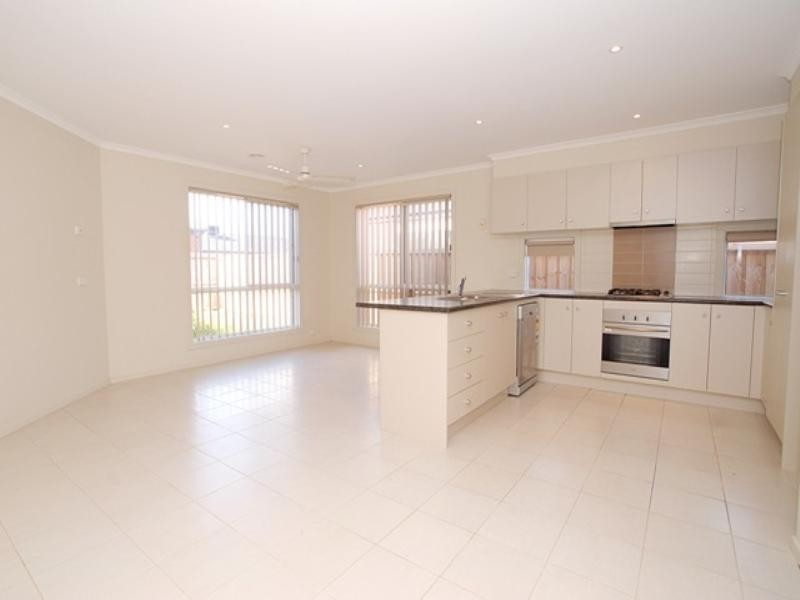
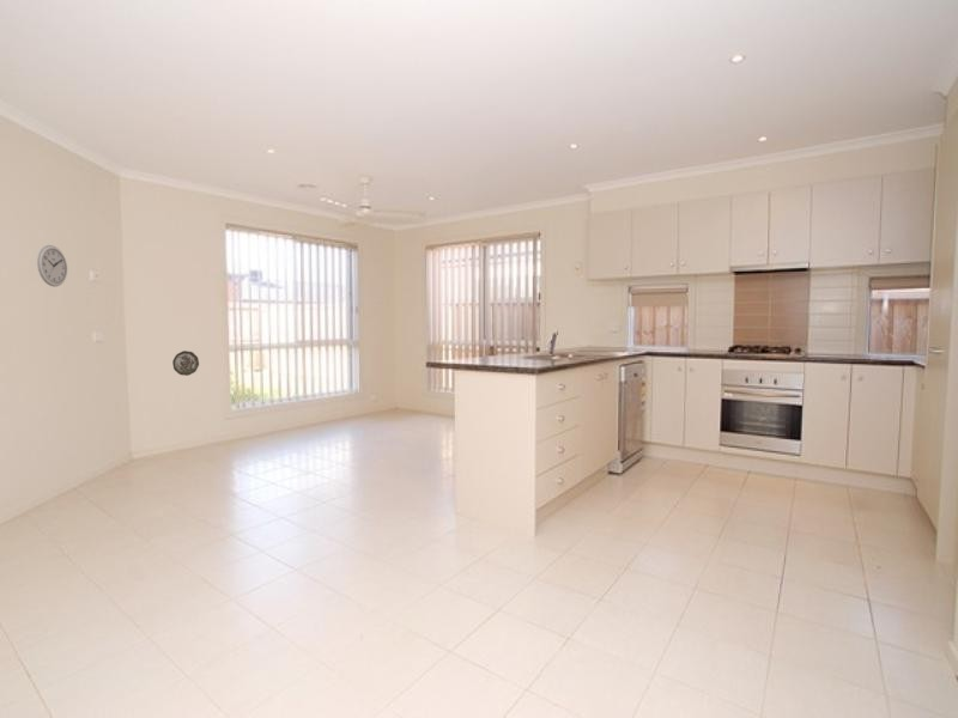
+ decorative plate (186, 363)
+ wall clock (53, 266)
